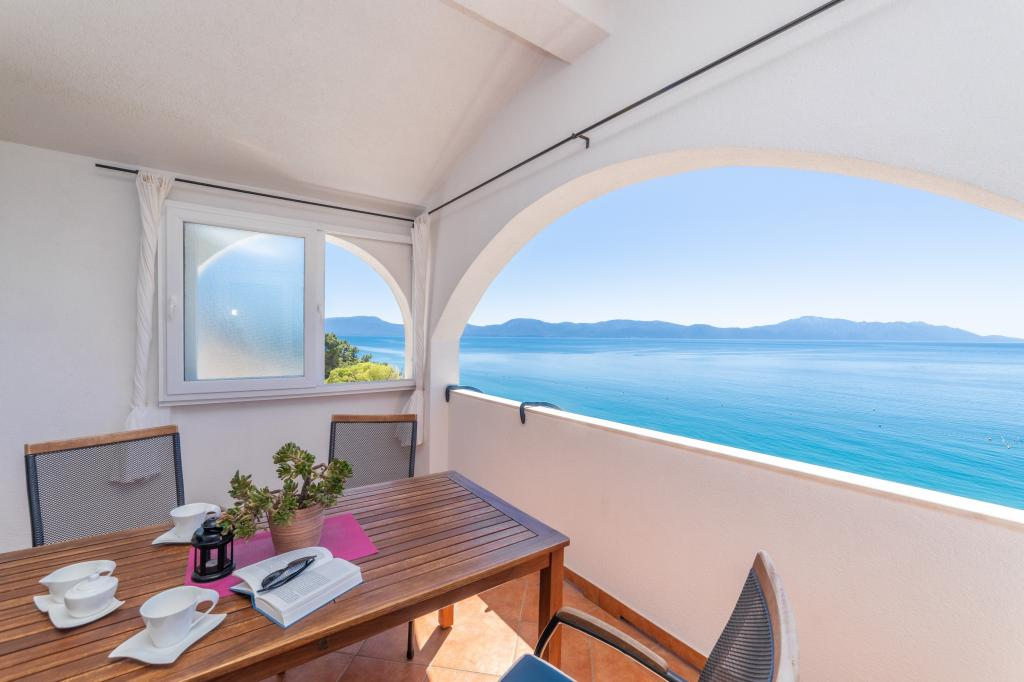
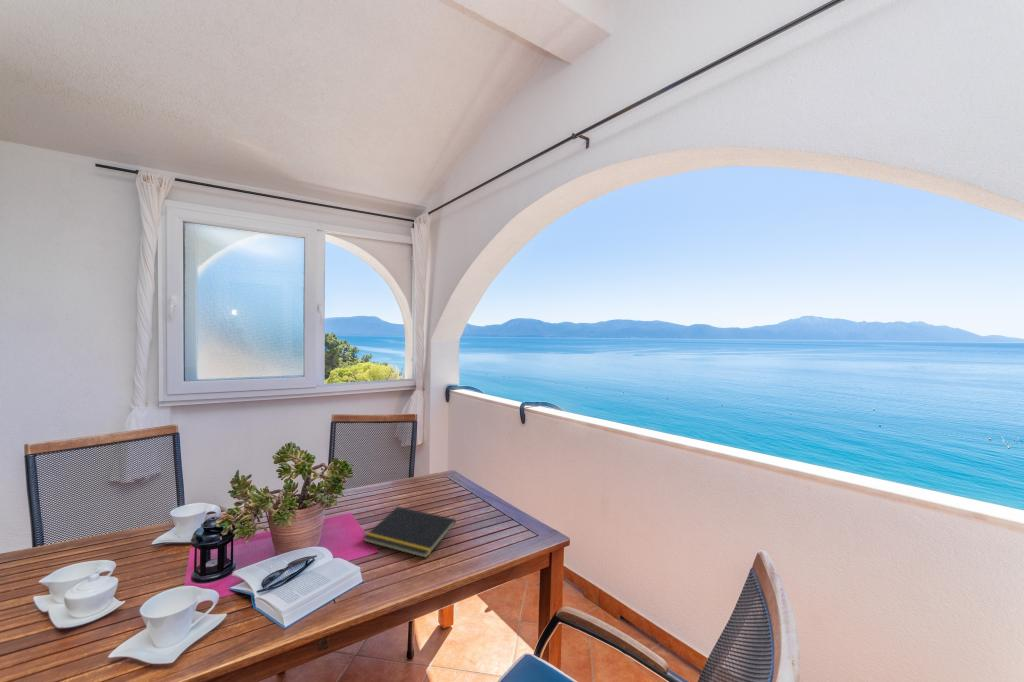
+ notepad (410, 529)
